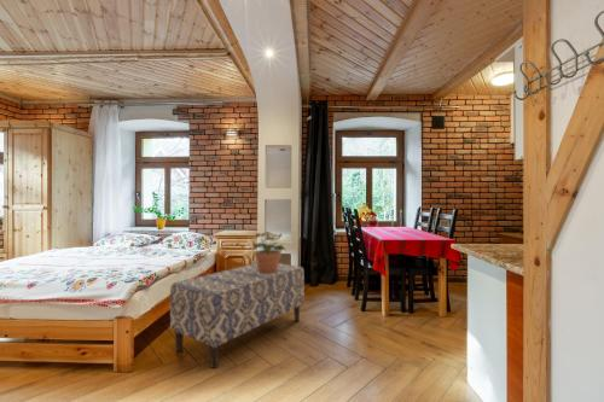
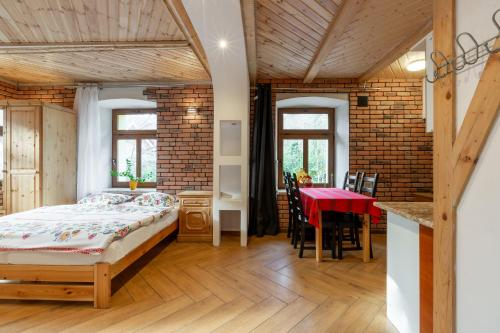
- potted plant (268, 252)
- bench (244, 303)
